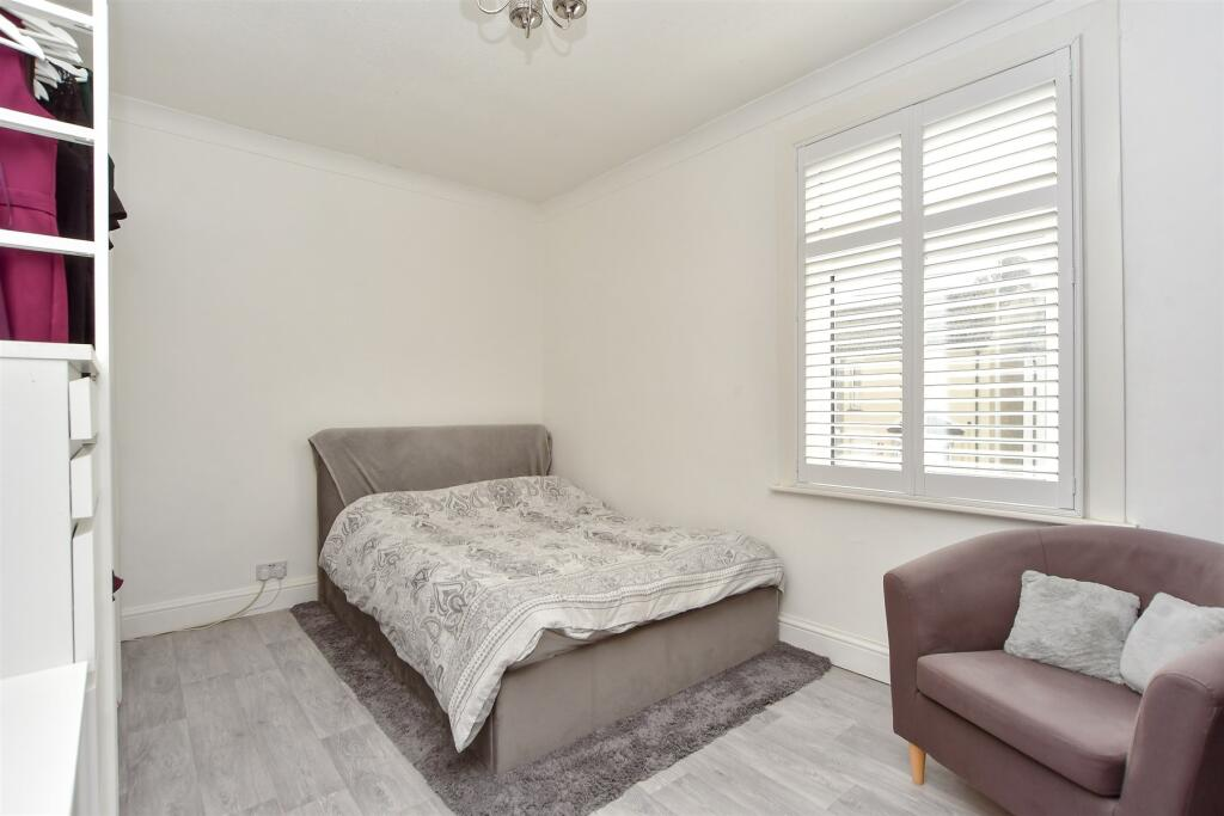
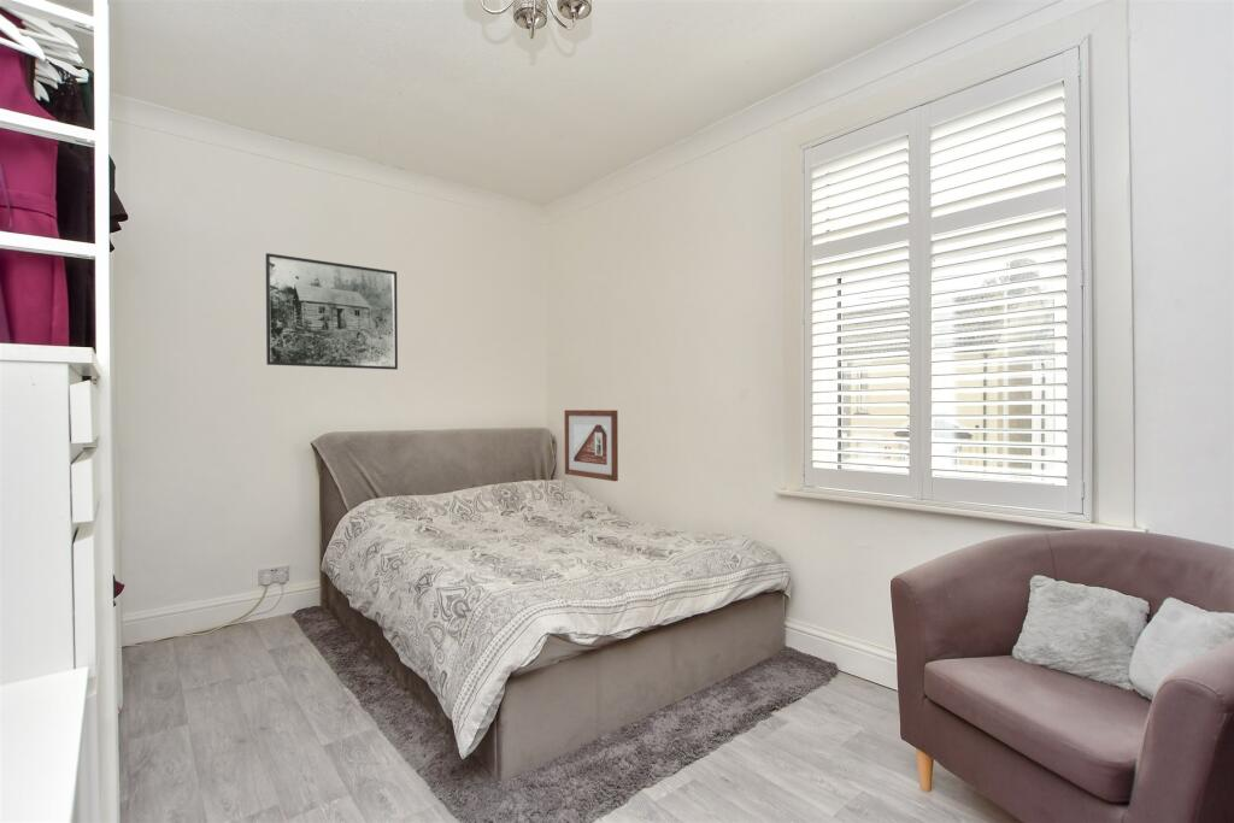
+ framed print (335, 314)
+ picture frame (589, 443)
